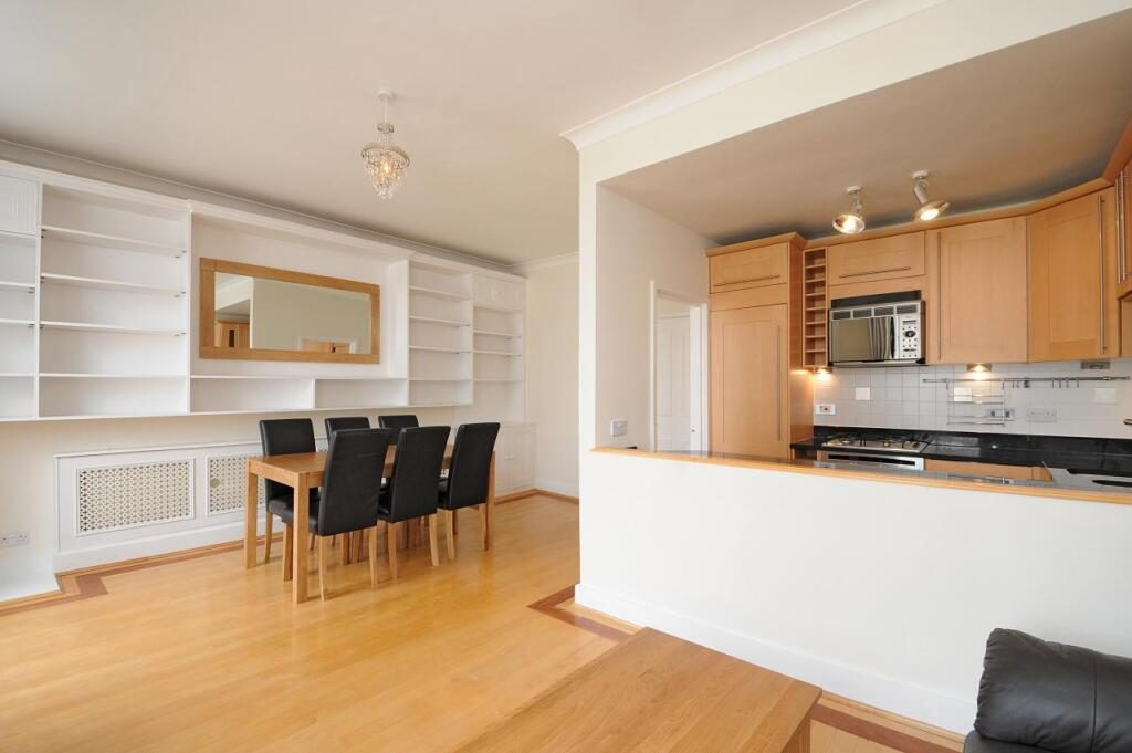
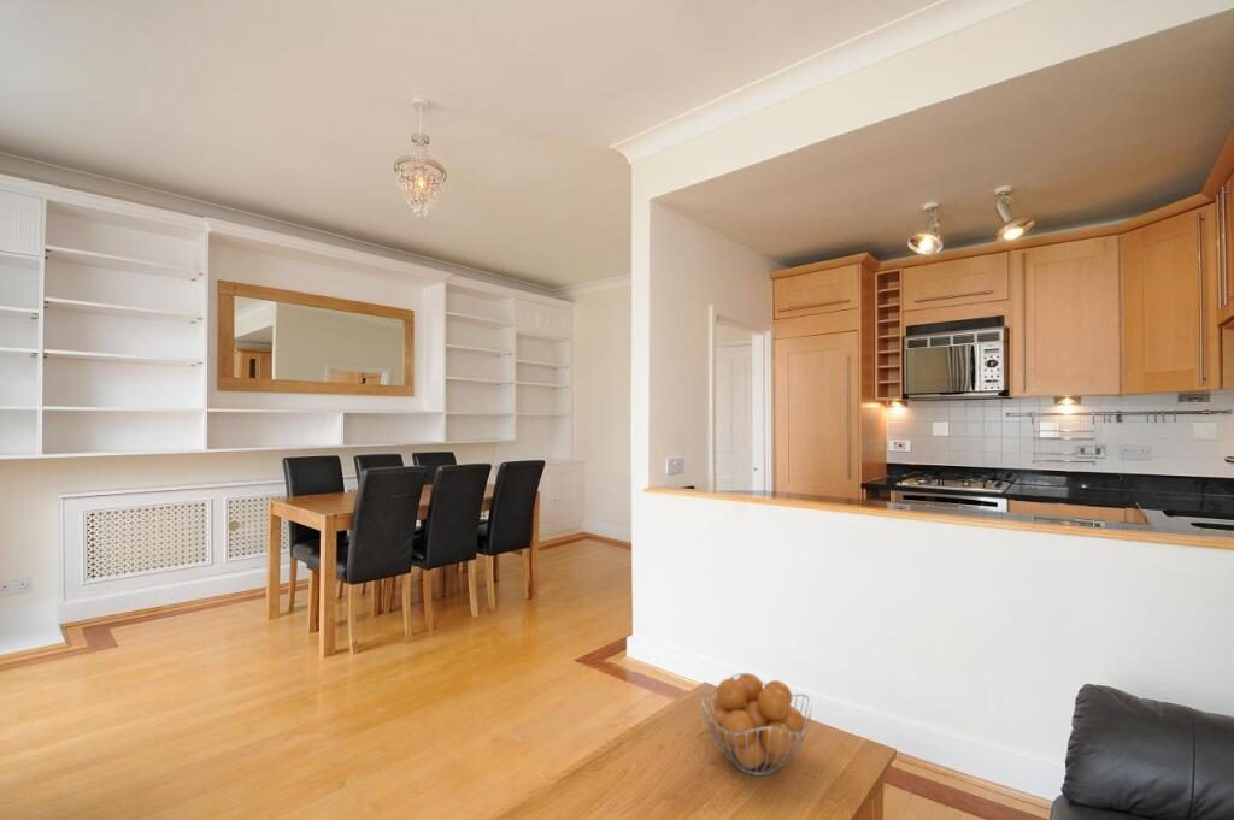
+ fruit basket (754, 721)
